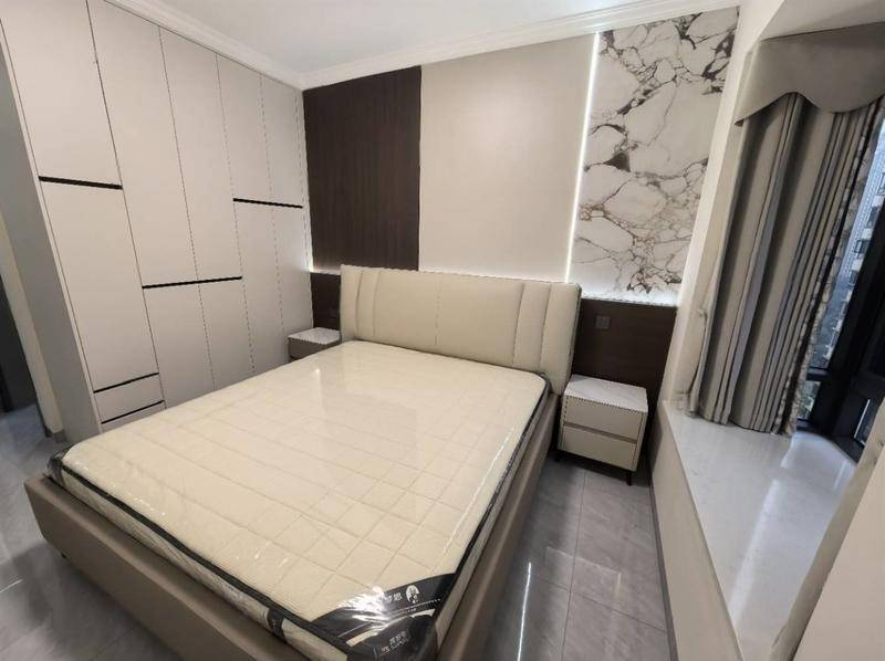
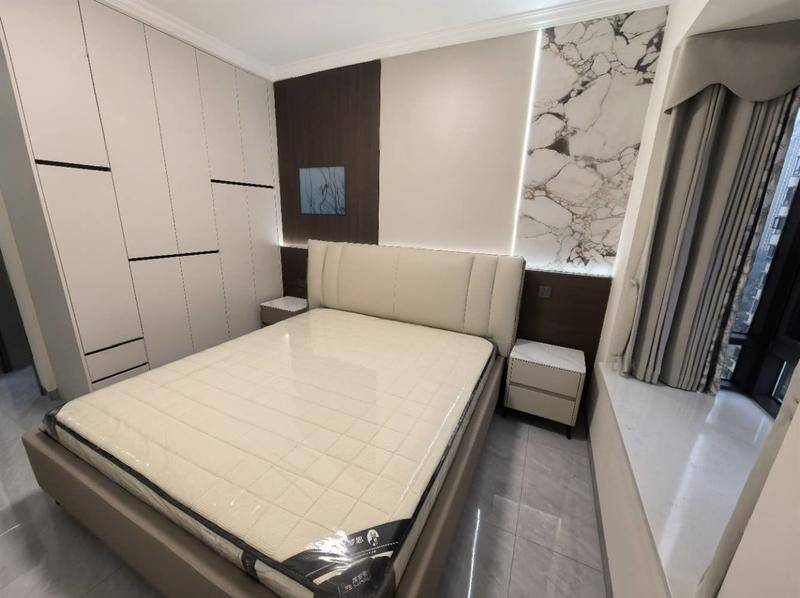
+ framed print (322, 190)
